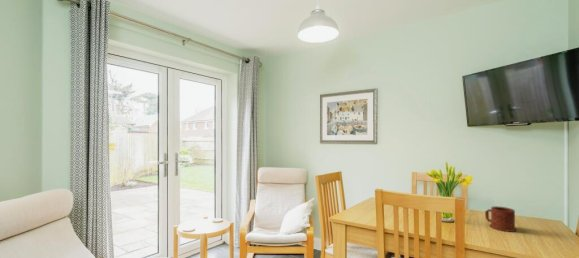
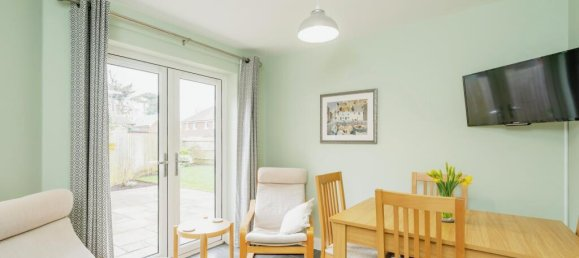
- mug (500, 217)
